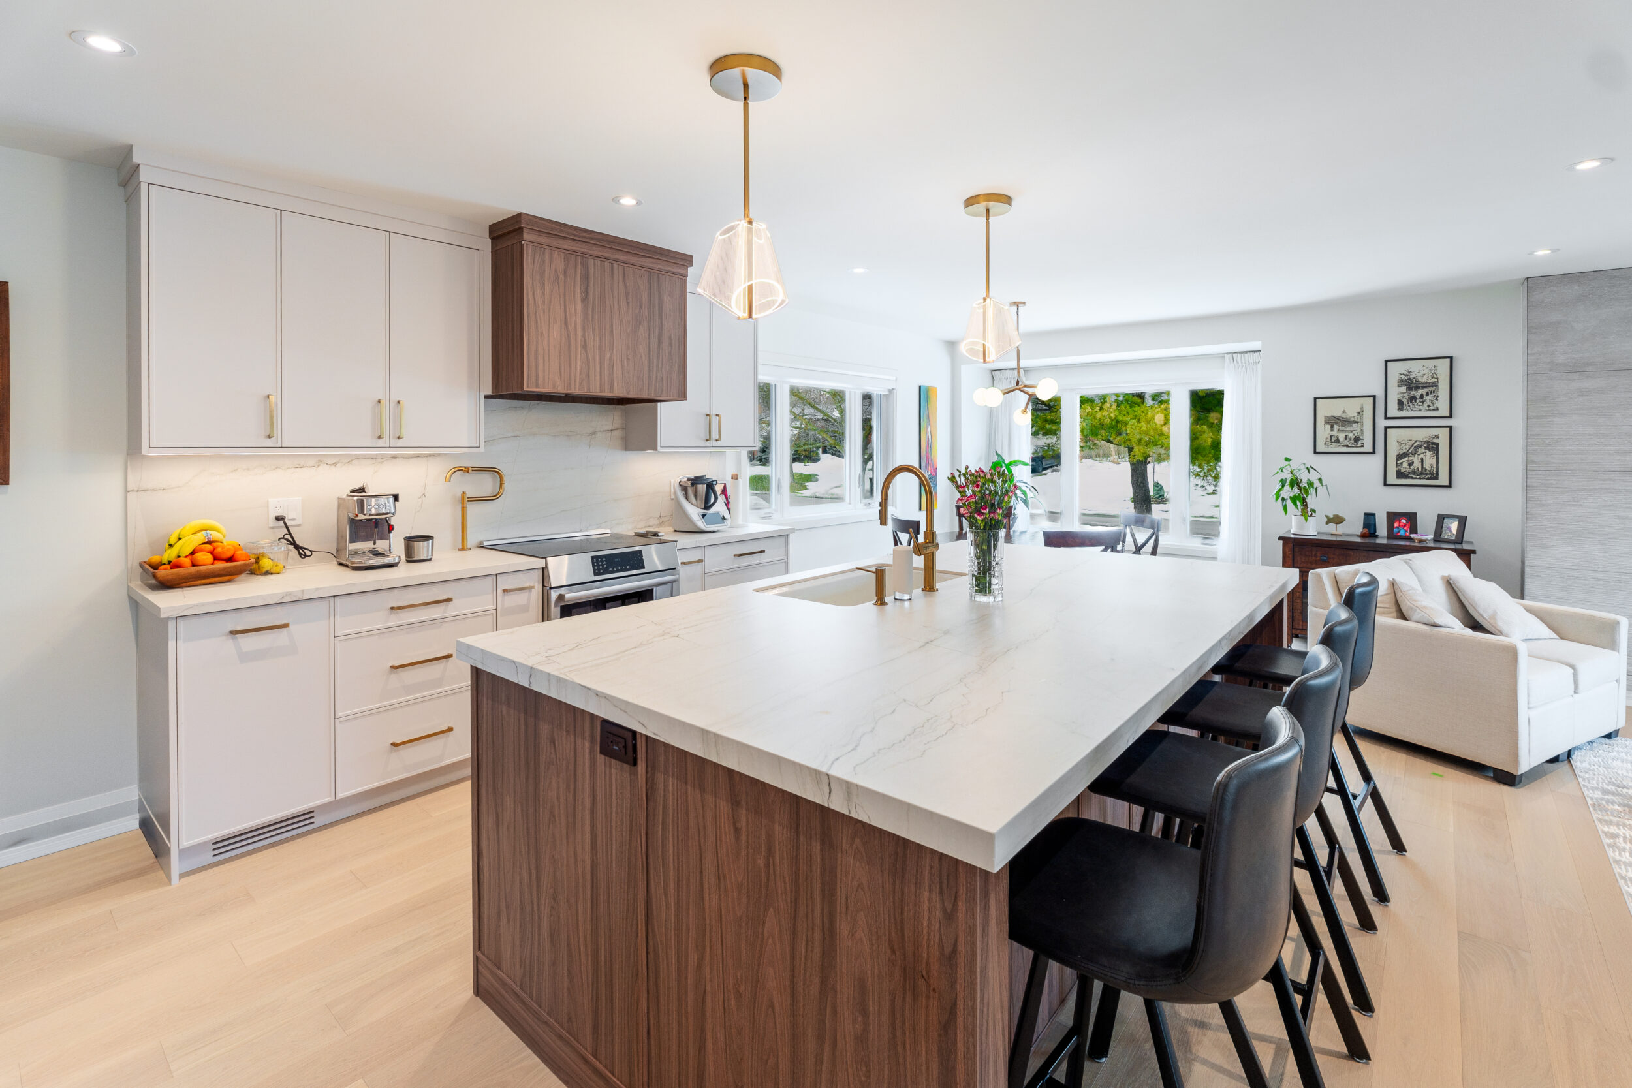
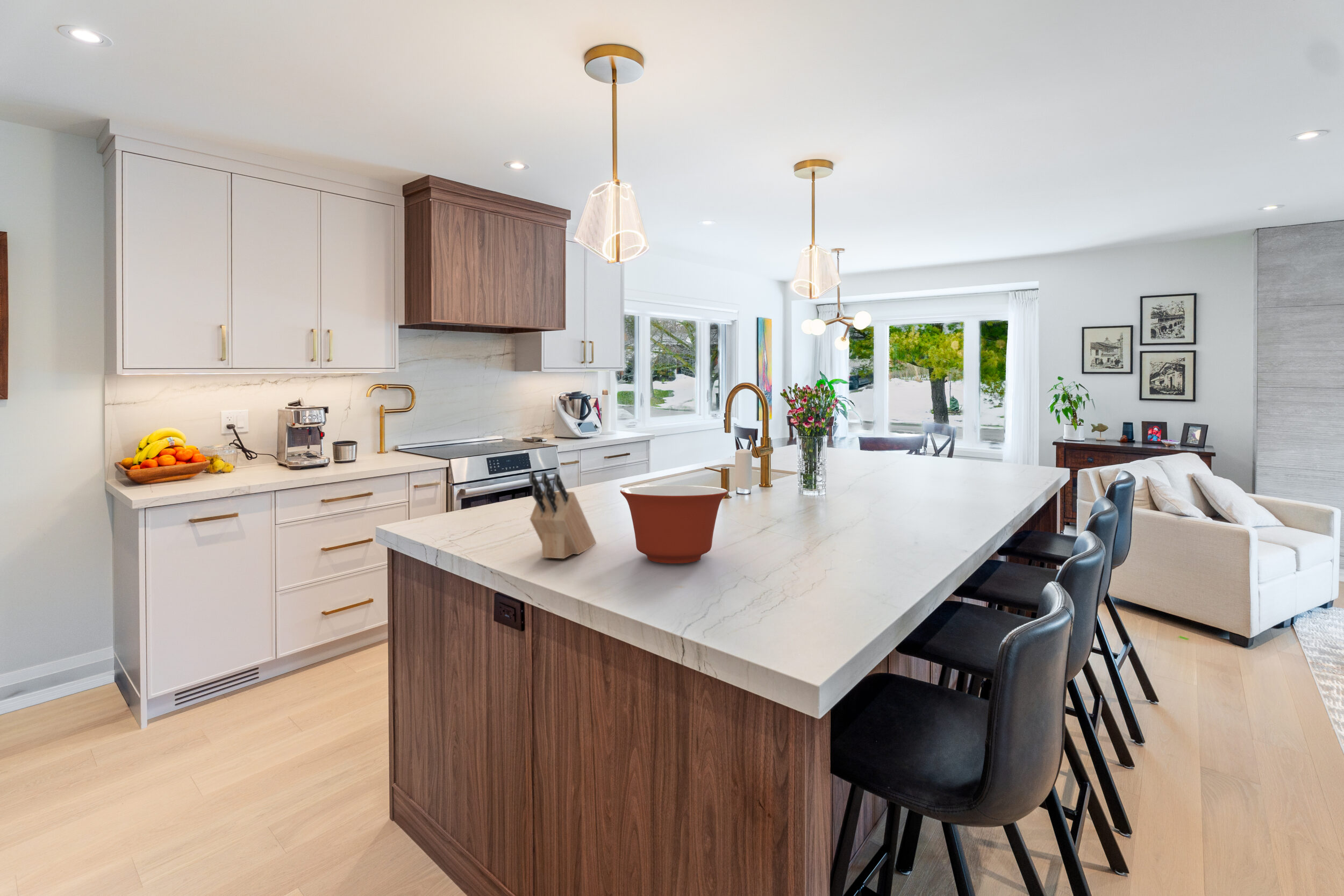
+ mixing bowl (674, 524)
+ knife block (562, 511)
